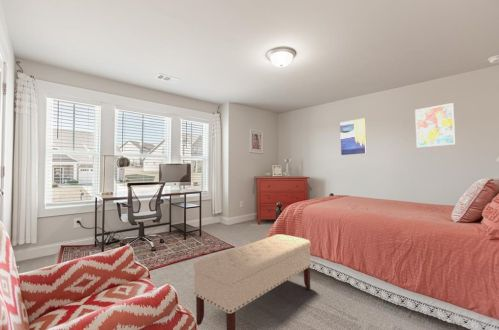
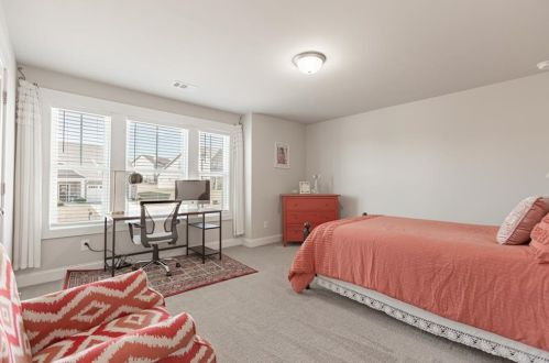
- wall art (434, 126)
- bench (259, 276)
- wall art (352, 137)
